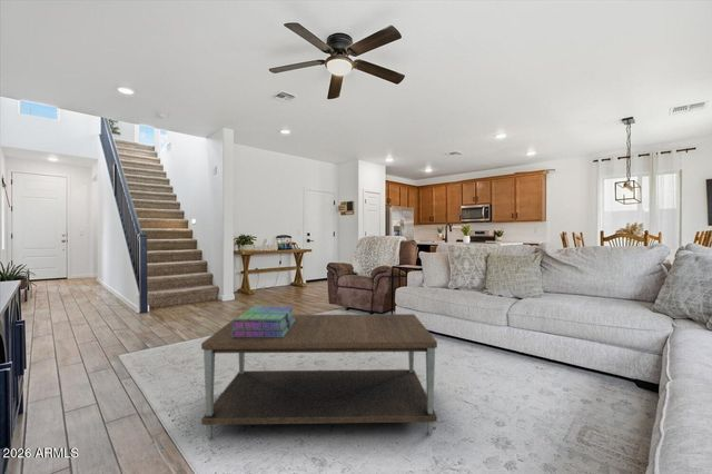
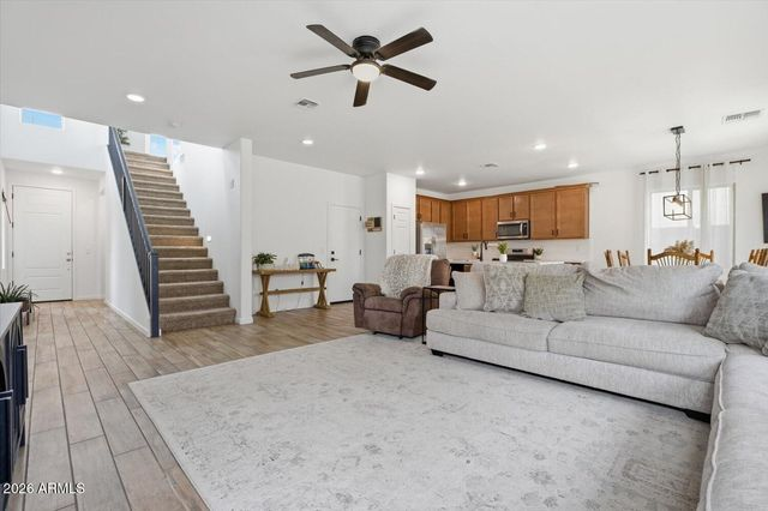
- stack of books (266, 319)
- coffee table (324, 371)
